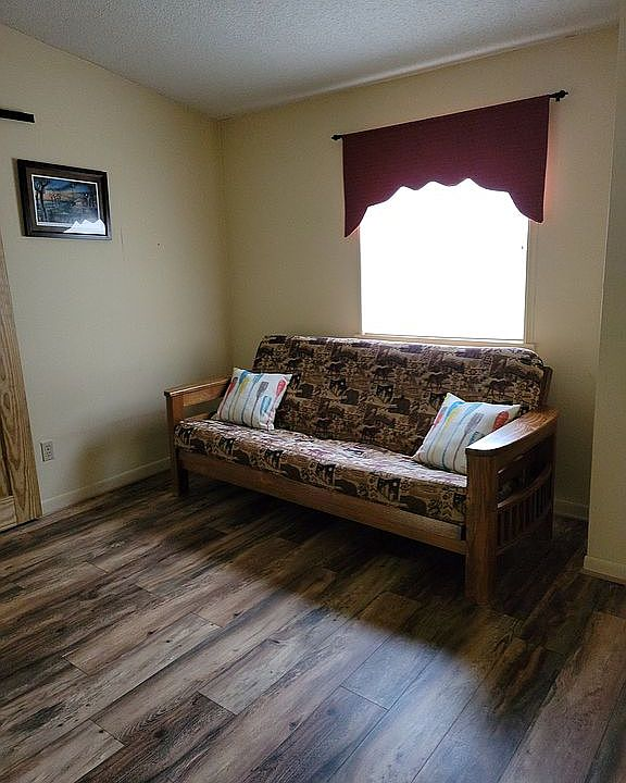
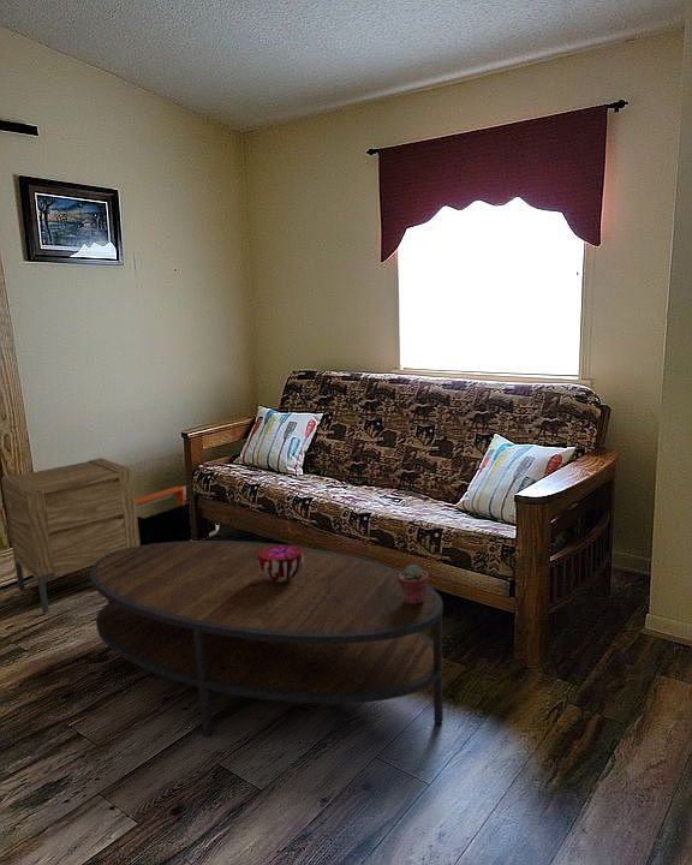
+ storage bin (171, 518)
+ coffee table (256, 631)
+ decorative bowl (281, 565)
+ nightstand (74, 530)
+ potted succulent (413, 581)
